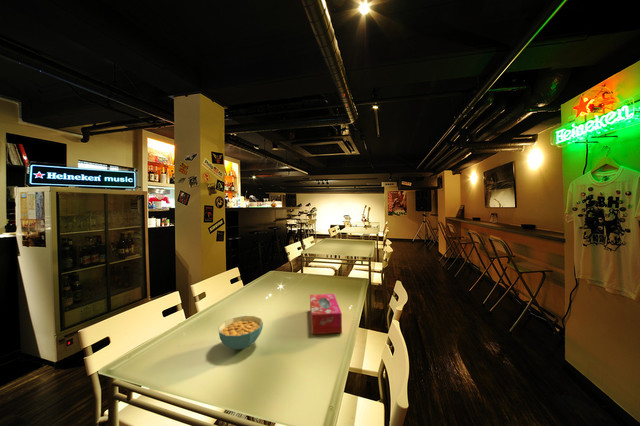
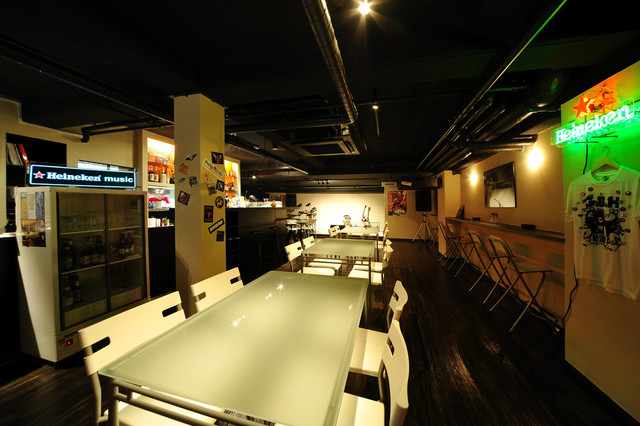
- cereal bowl (241, 335)
- tissue box (324, 311)
